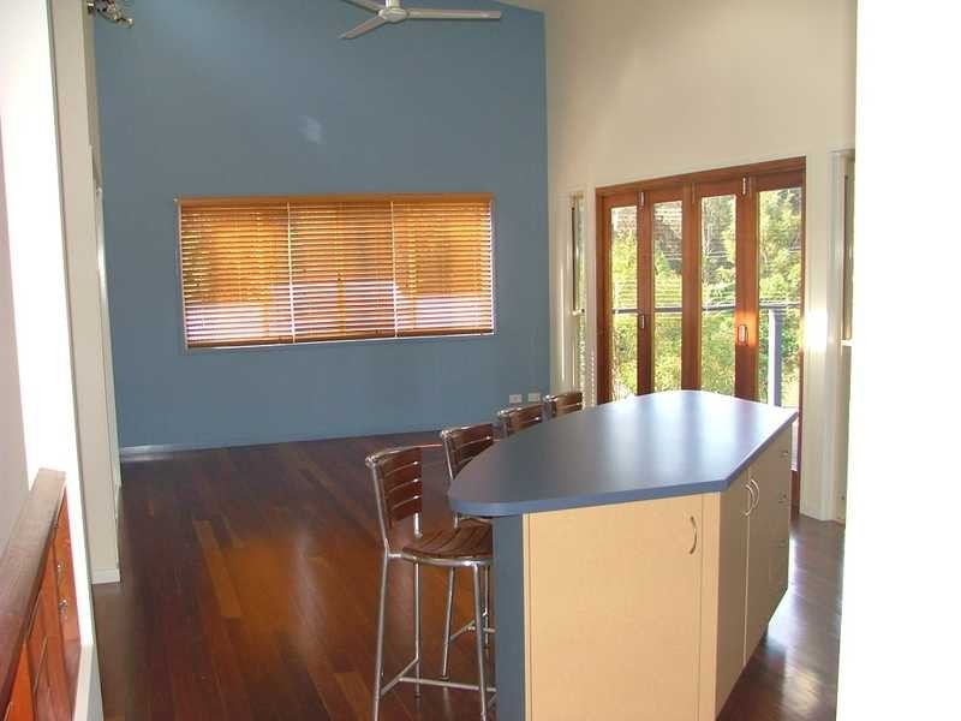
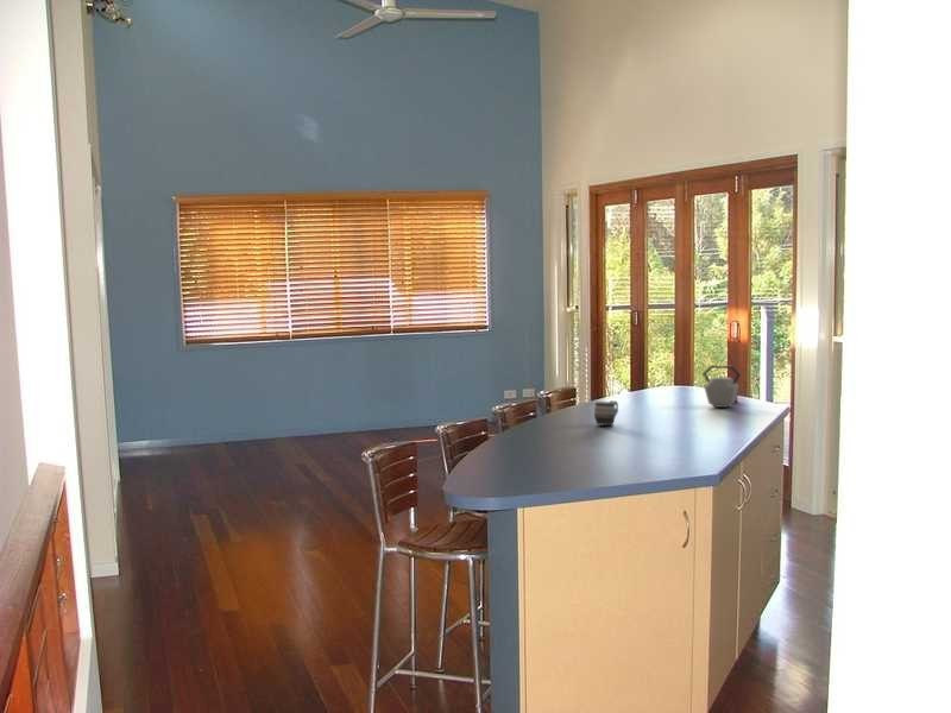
+ kettle (725, 384)
+ mug (606, 412)
